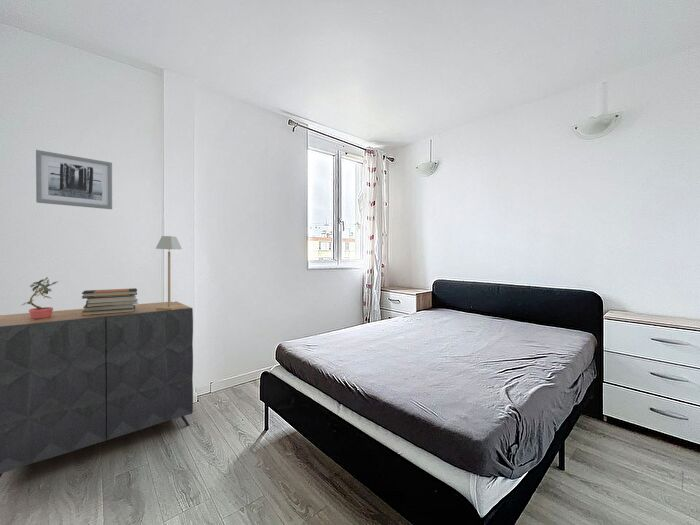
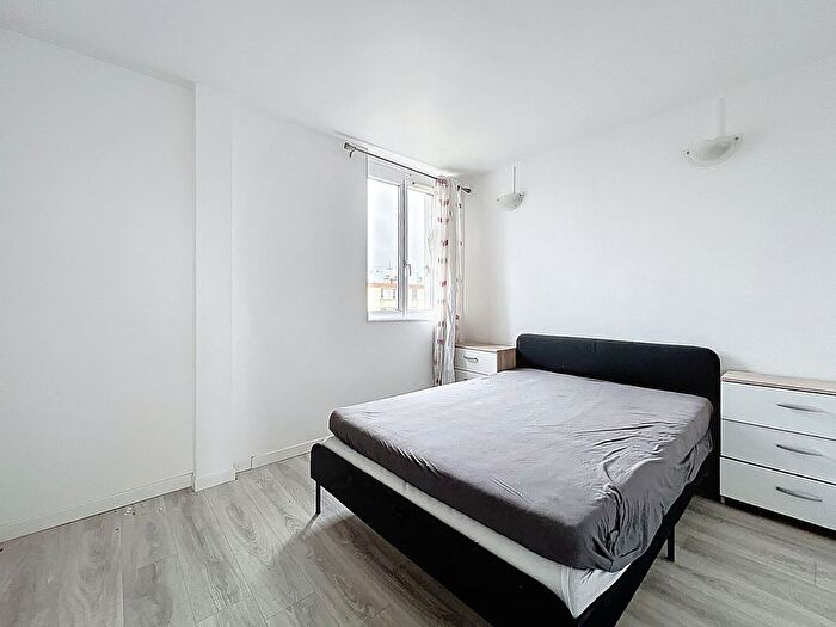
- dresser (102, 376)
- wall art (76, 181)
- book stack (111, 300)
- potted plant (42, 295)
- table lamp (169, 272)
